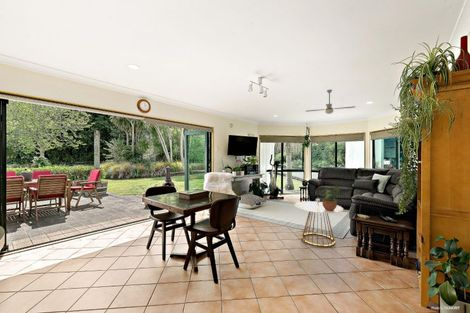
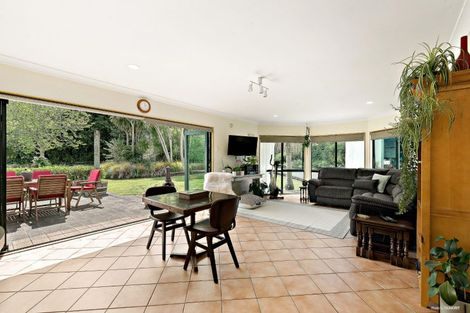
- ceiling fan (329, 101)
- side table (317, 219)
- potted plant (331, 197)
